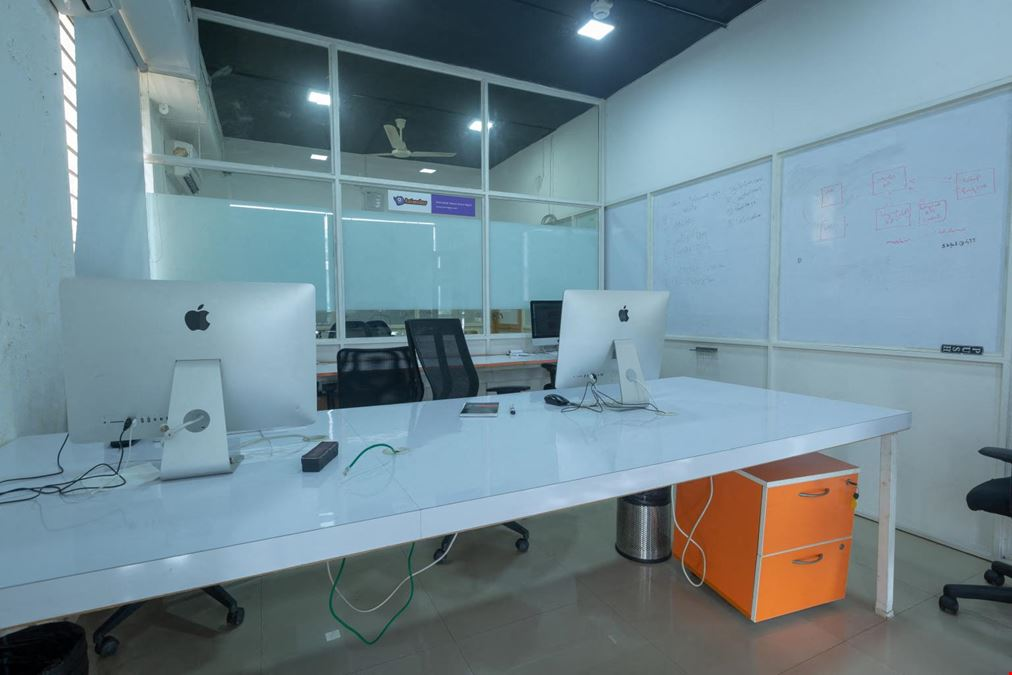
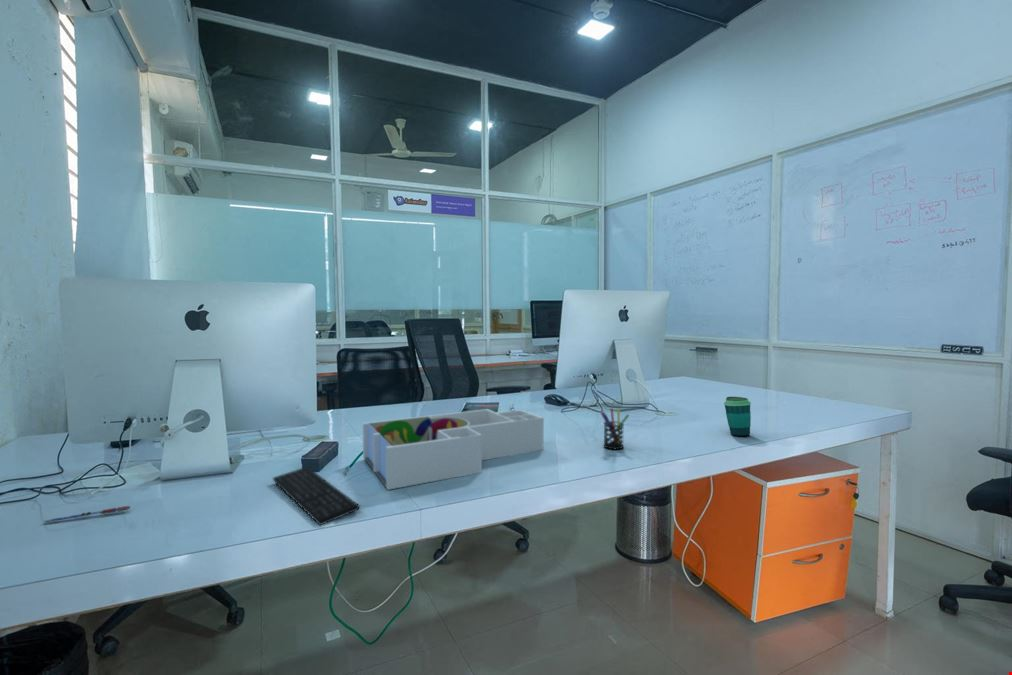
+ desk organizer (461, 440)
+ pen (88, 513)
+ keyboard (312, 492)
+ cup (737, 416)
+ pen holder (615, 427)
